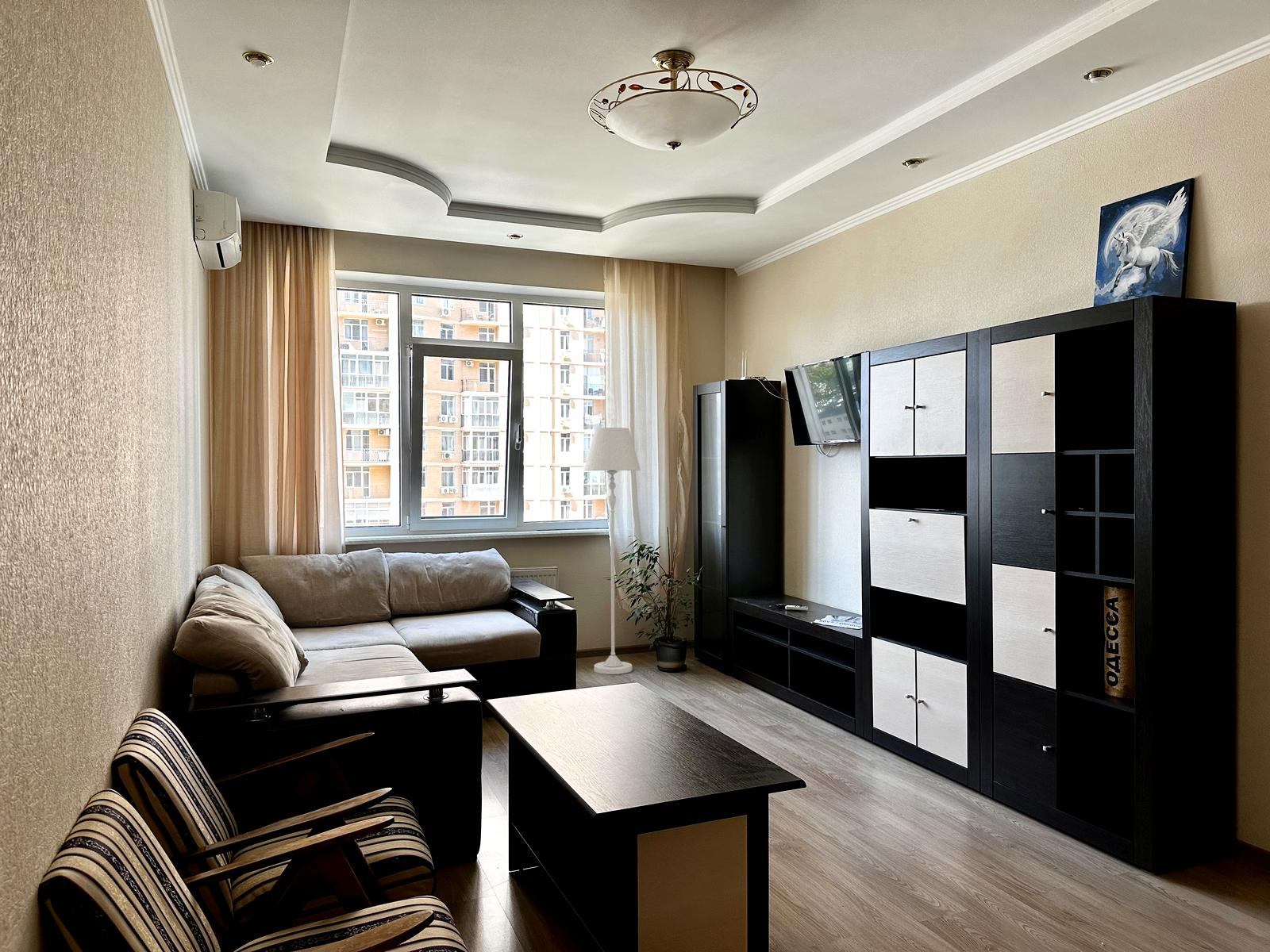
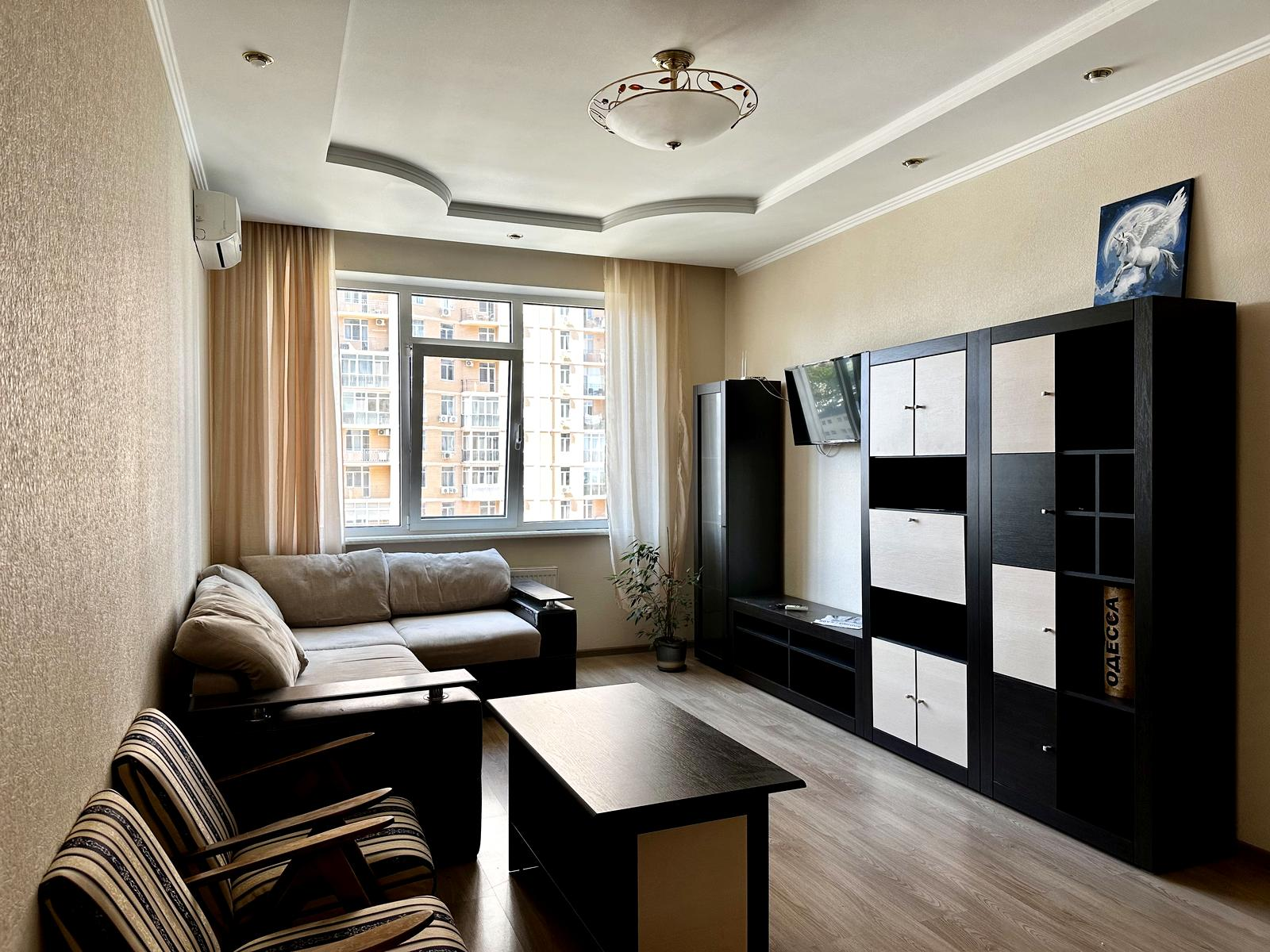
- floor lamp (612, 549)
